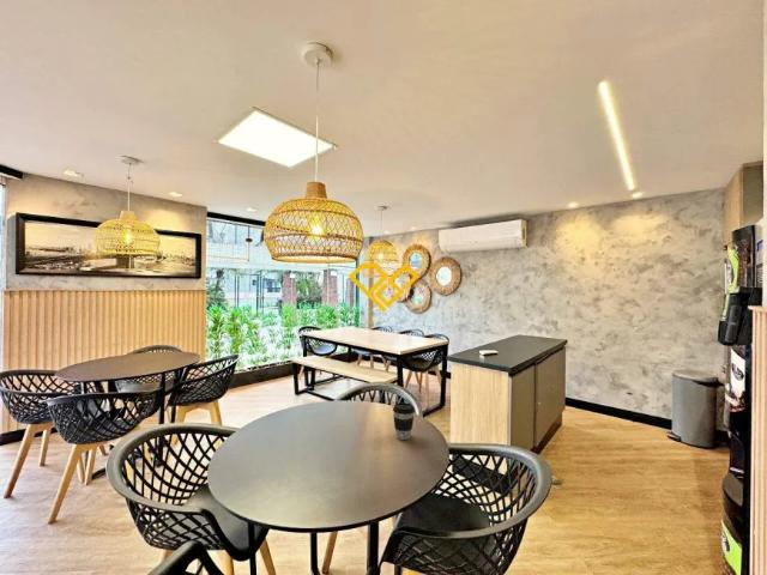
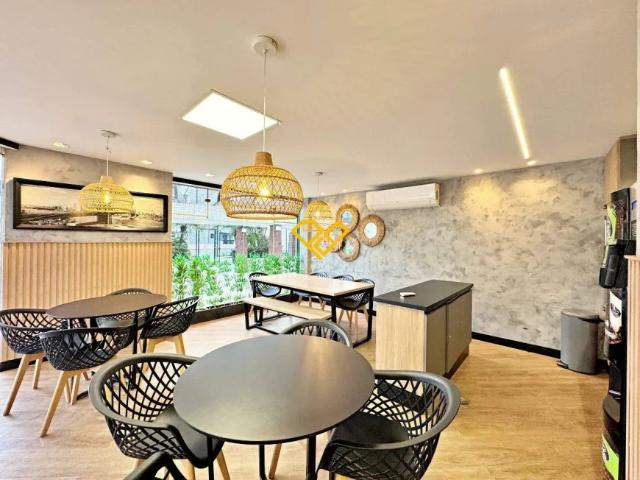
- coffee cup (403, 420)
